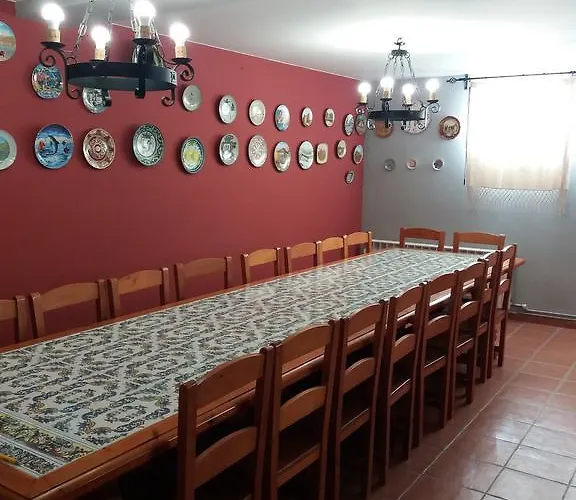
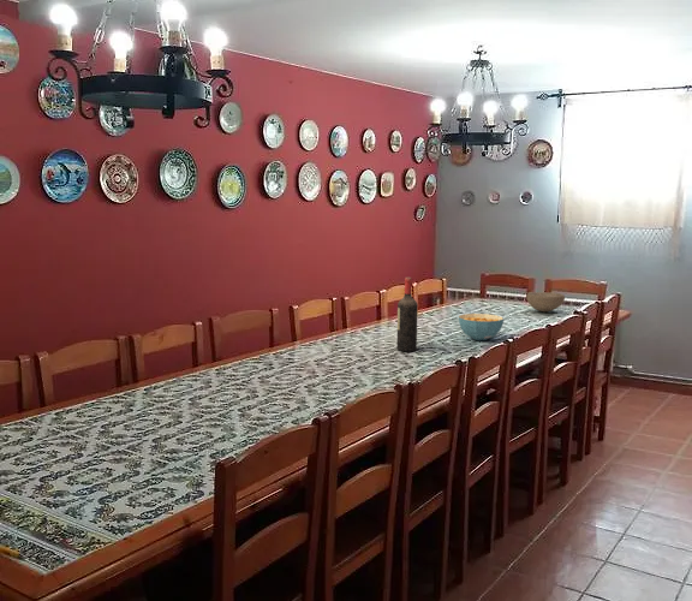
+ cereal bowl (479, 328)
+ wine bottle (407, 314)
+ bowl (544, 302)
